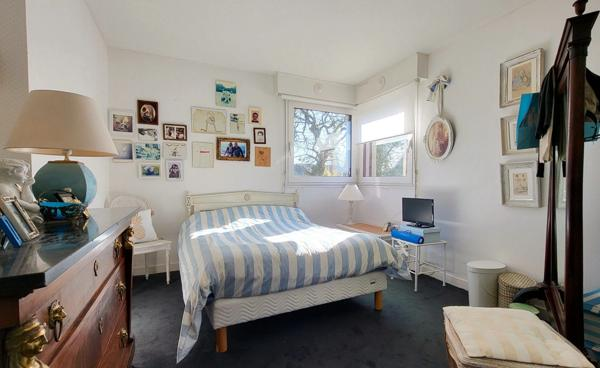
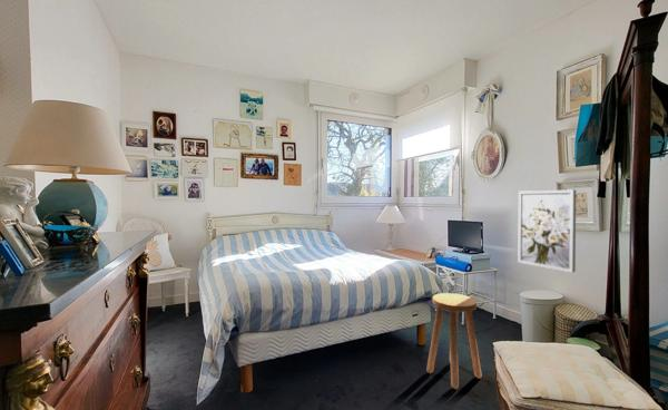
+ stool (453, 336)
+ wall art (544, 228)
